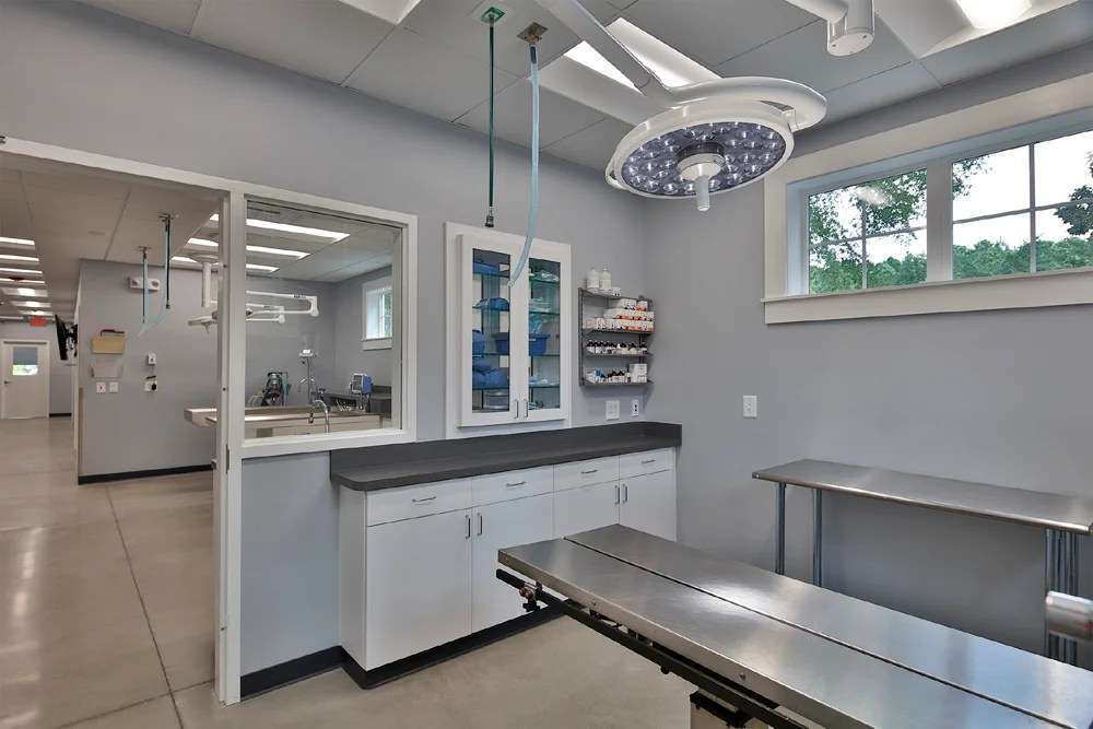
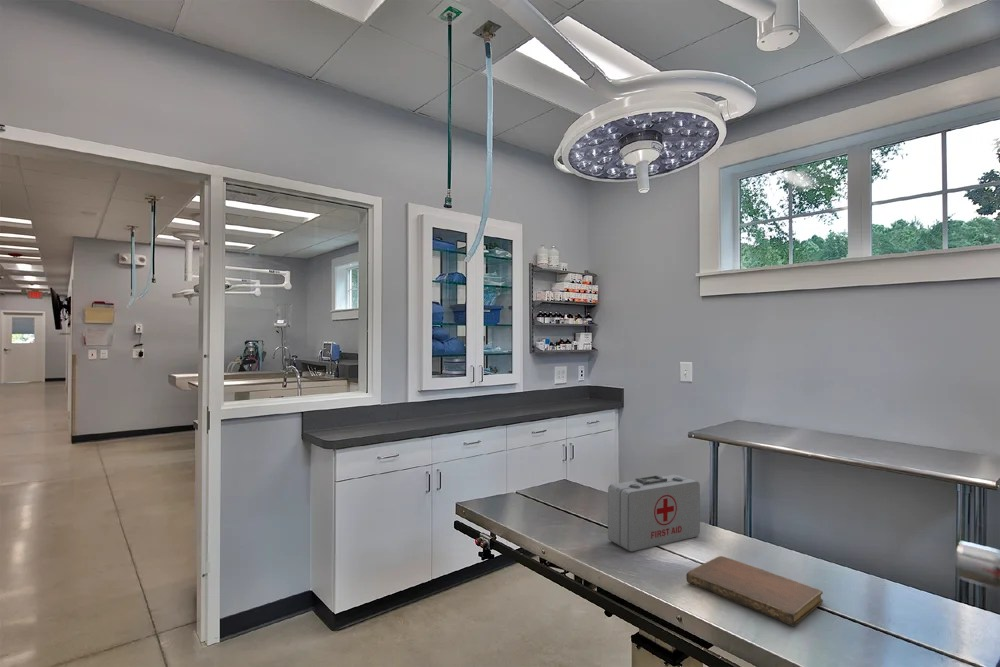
+ first-aid kit (654, 509)
+ notebook (752, 586)
